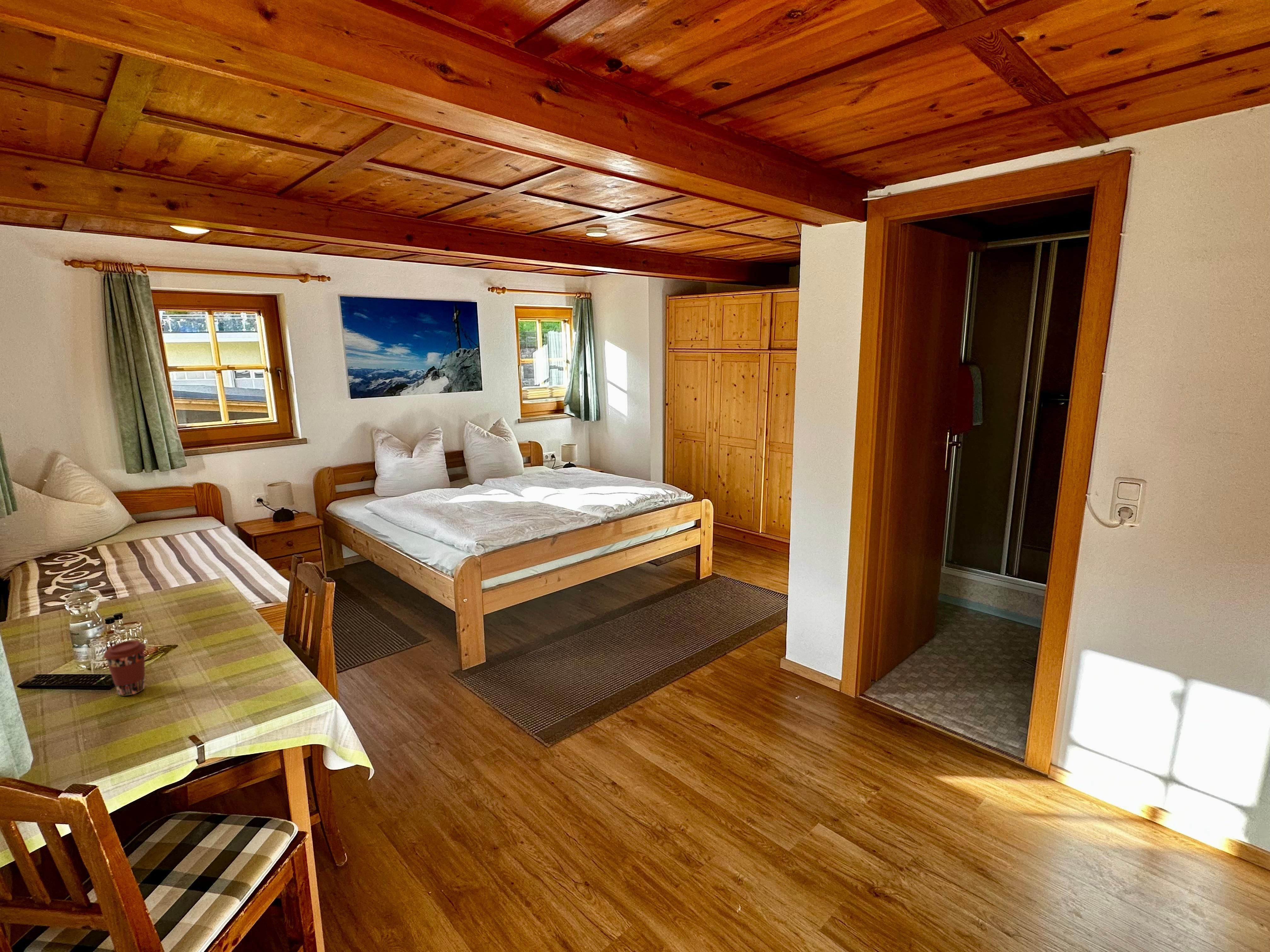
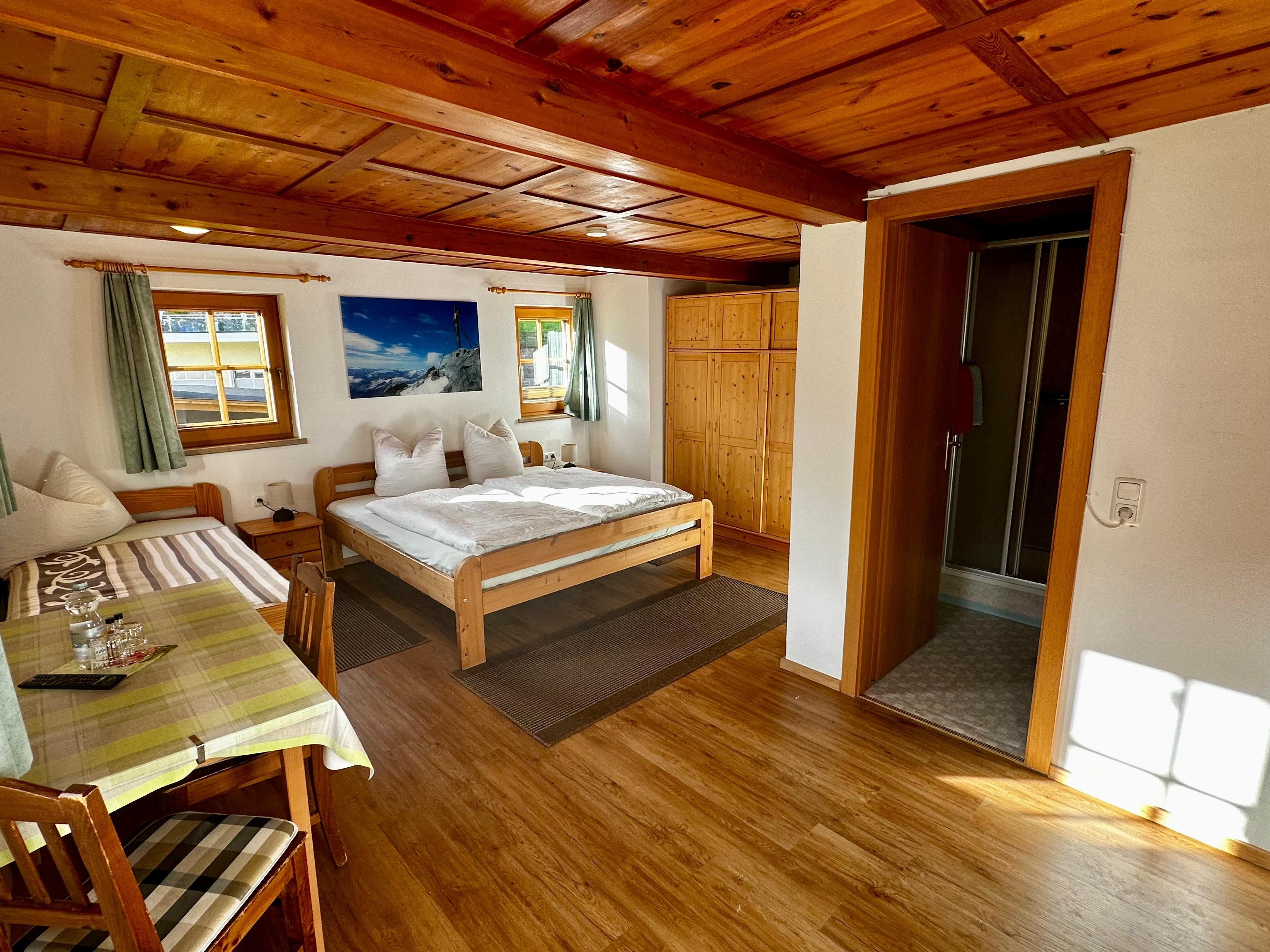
- coffee cup (128, 668)
